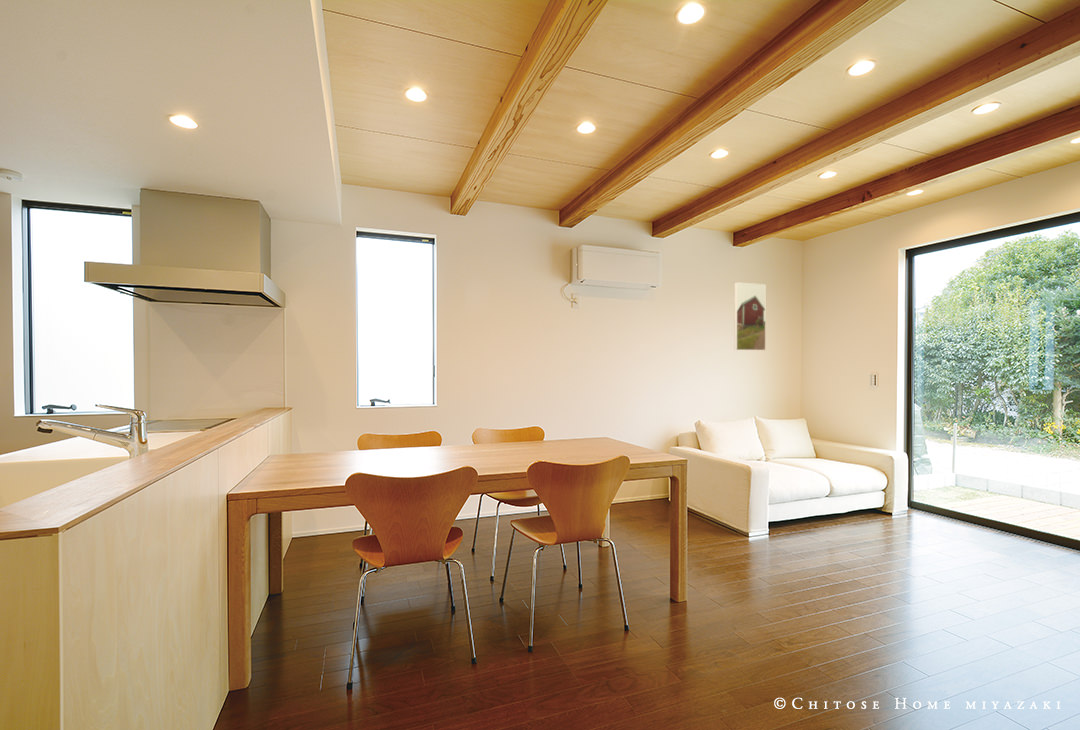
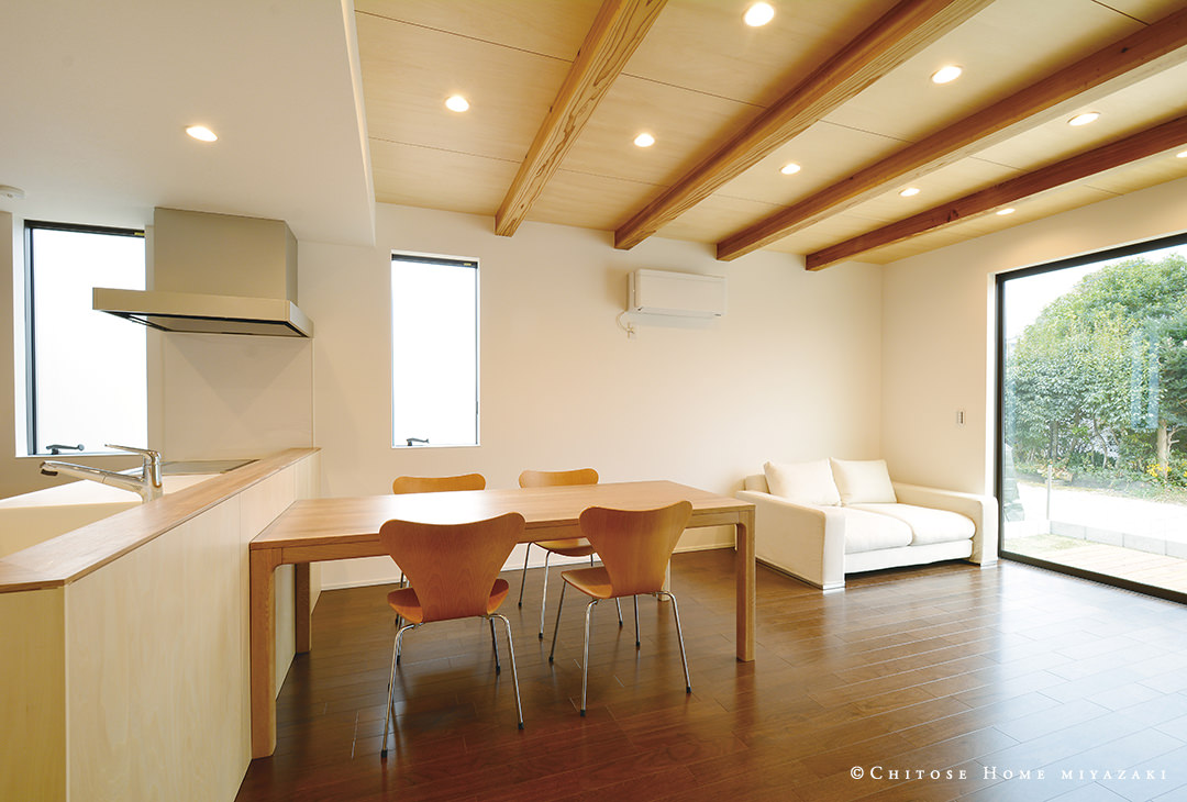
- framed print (750, 316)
